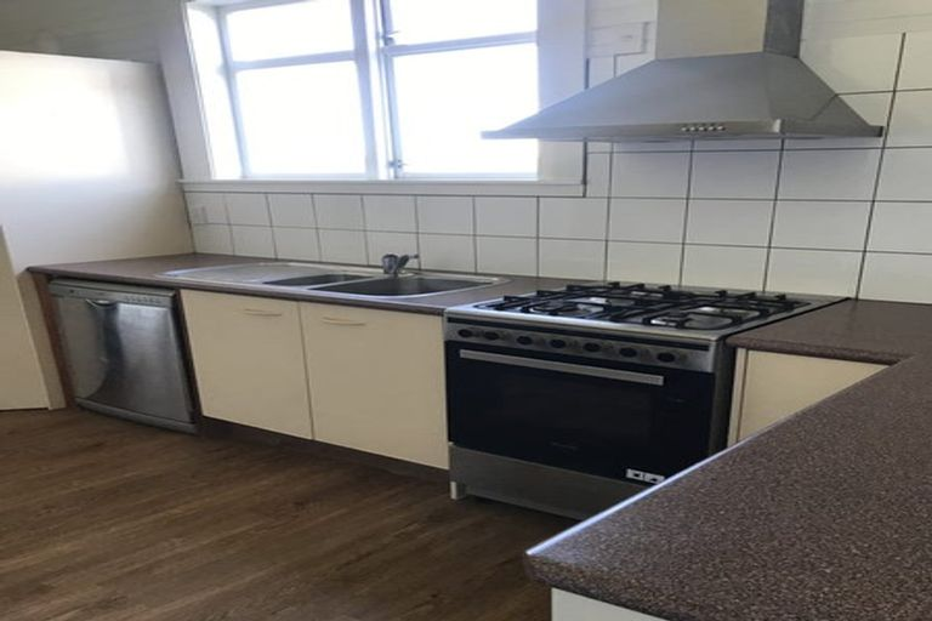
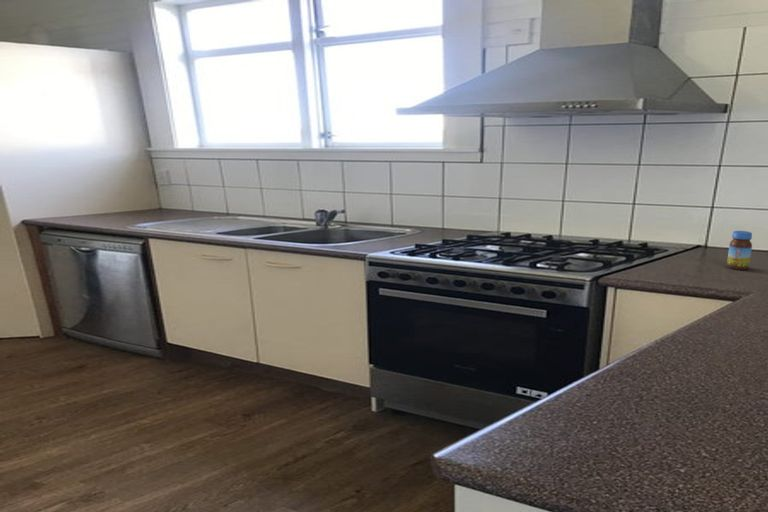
+ jar (740, 249)
